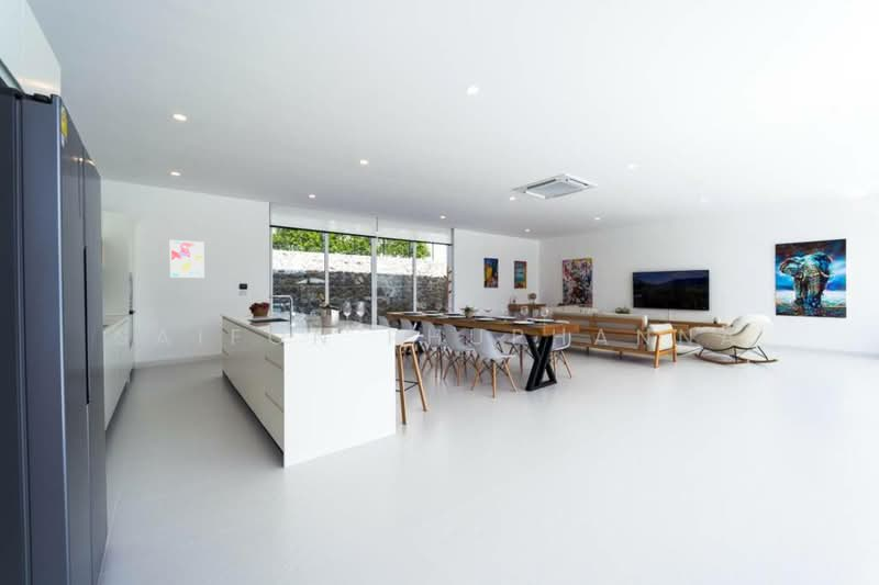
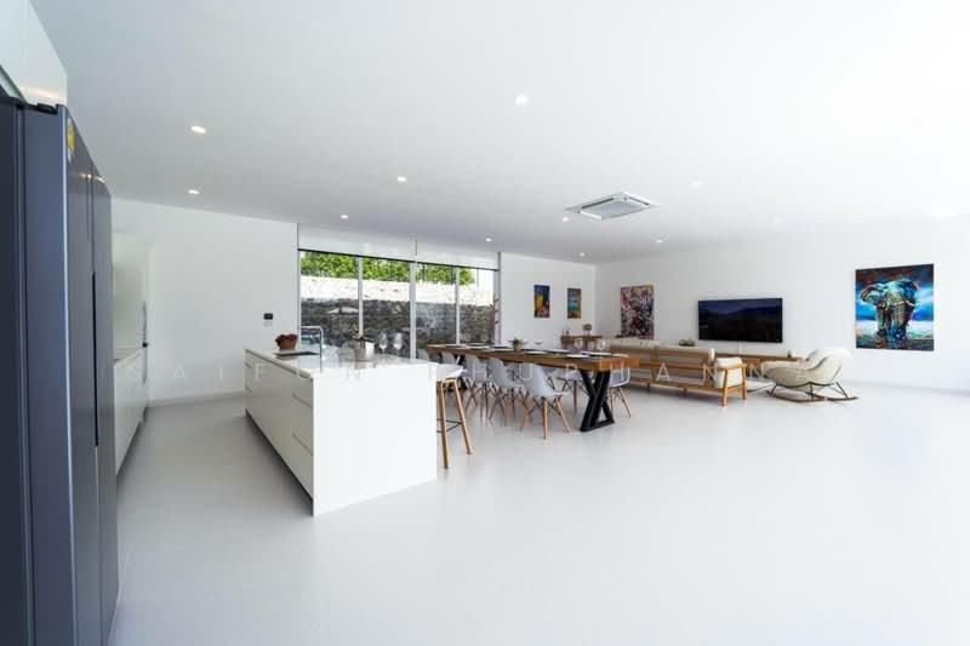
- wall art (187, 259)
